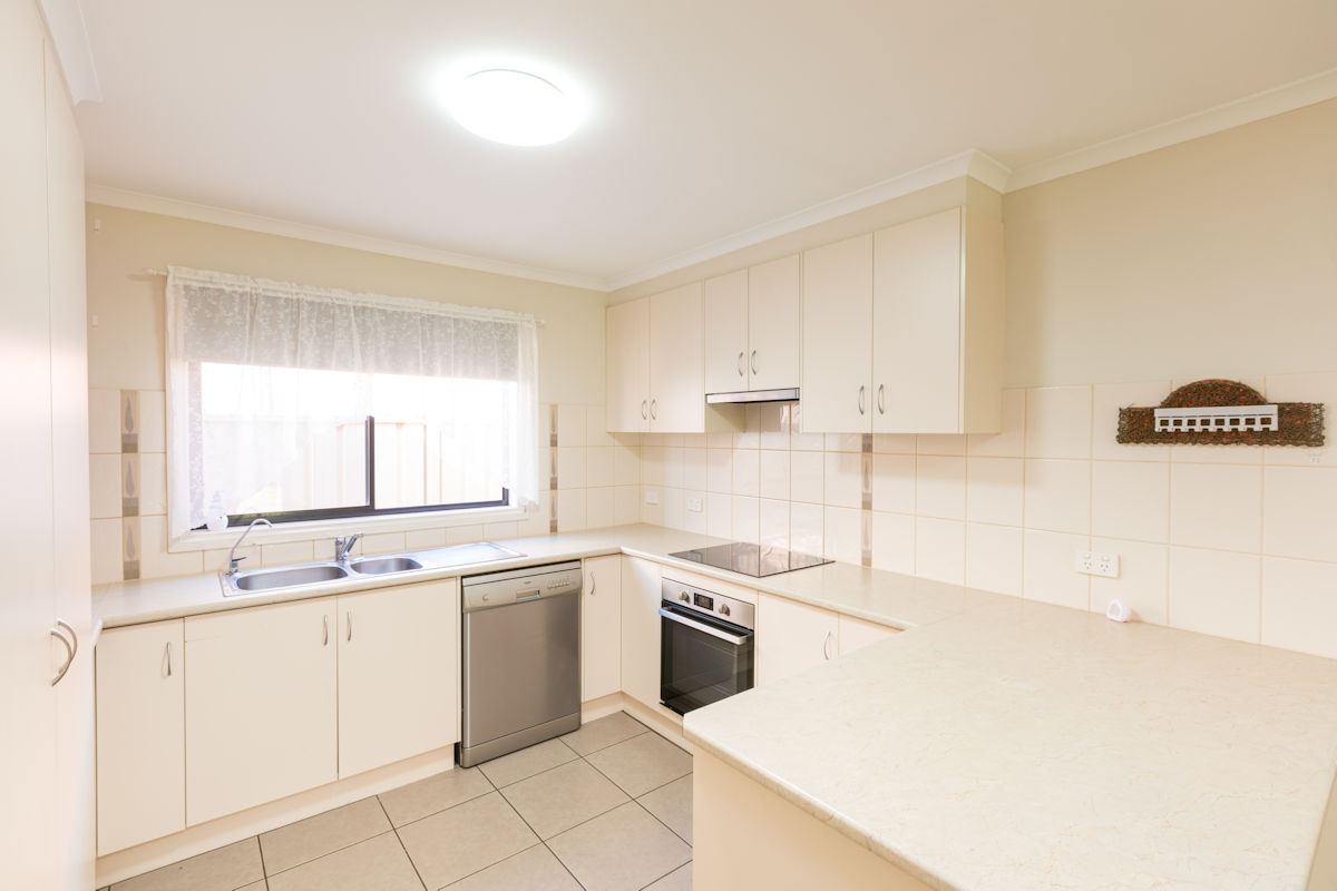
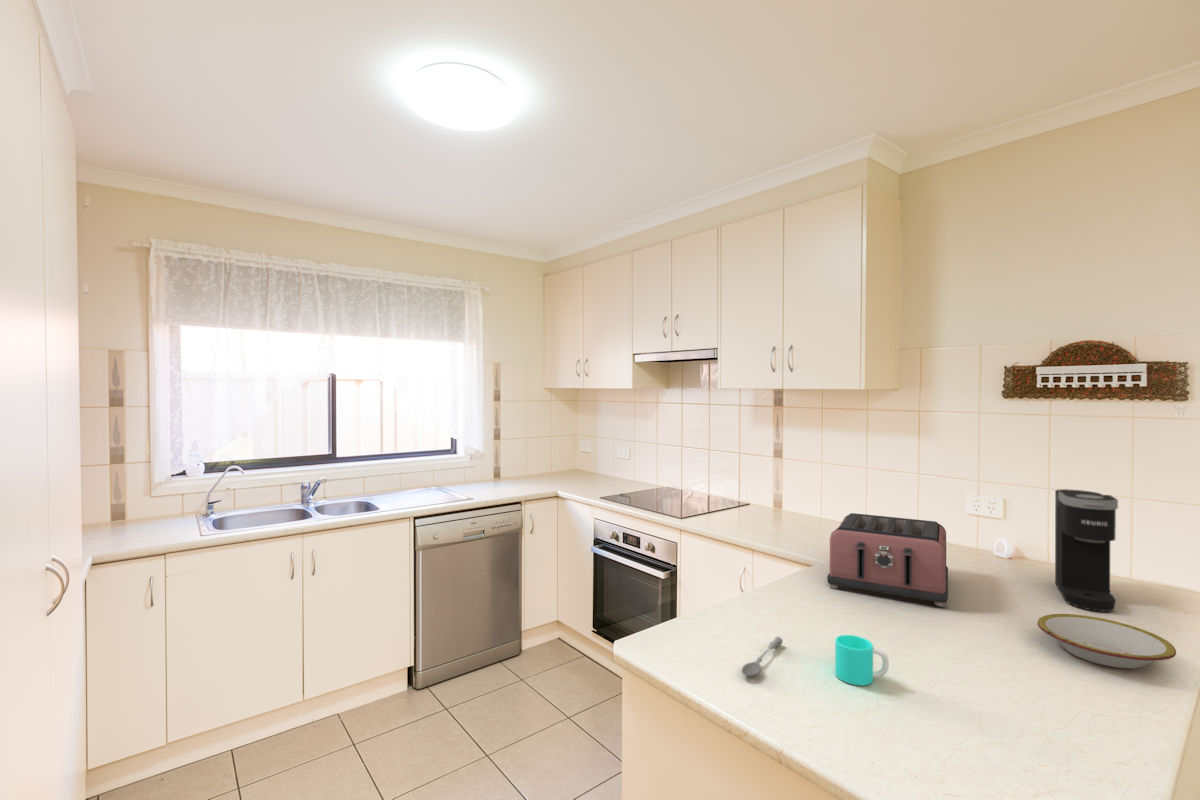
+ soupspoon (763, 656)
+ coffee maker (1083, 544)
+ cup (861, 660)
+ toaster (888, 554)
+ bowl (1102, 644)
